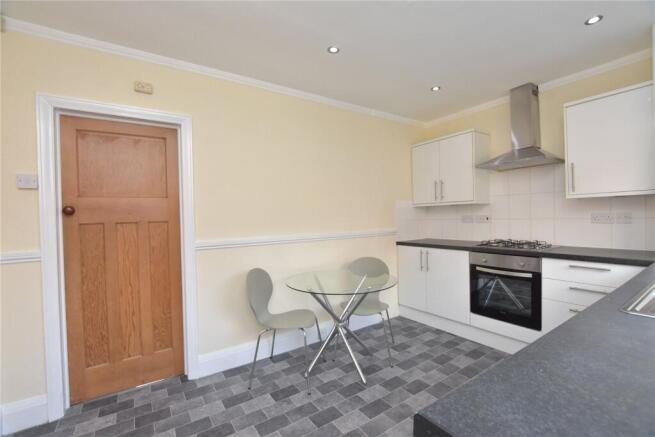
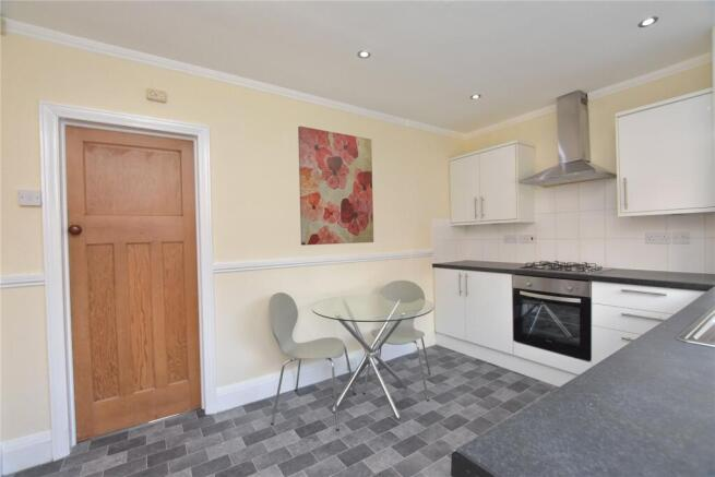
+ wall art (338, 188)
